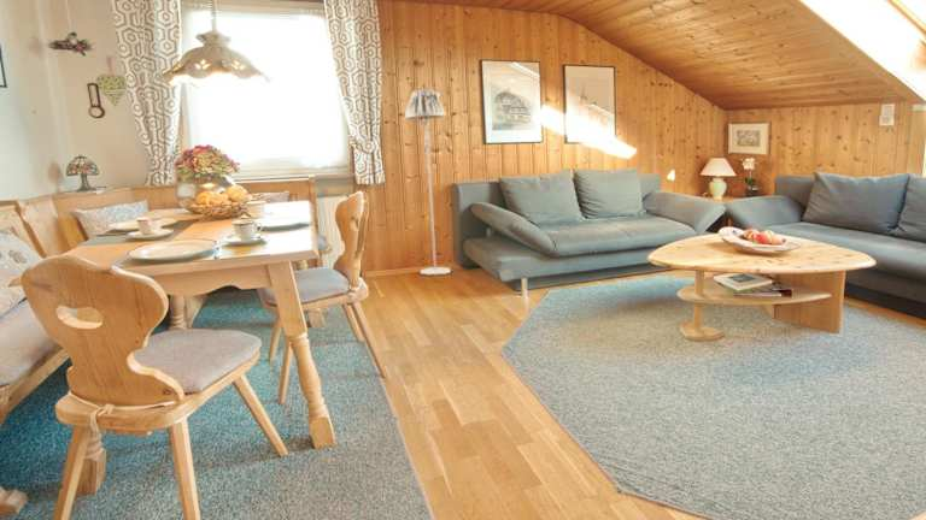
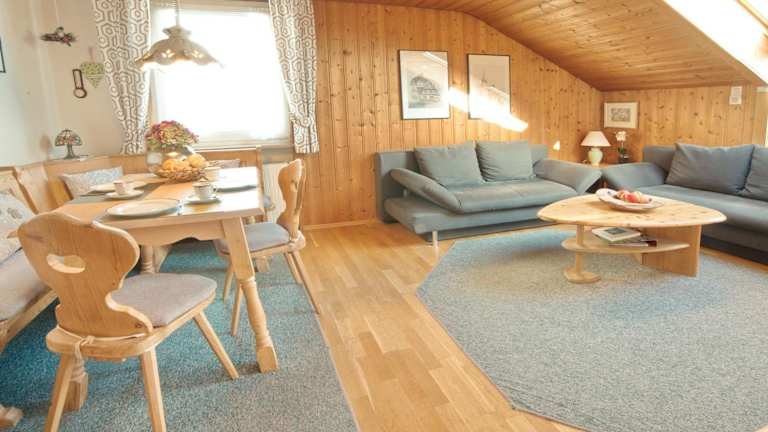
- floor lamp (429, 183)
